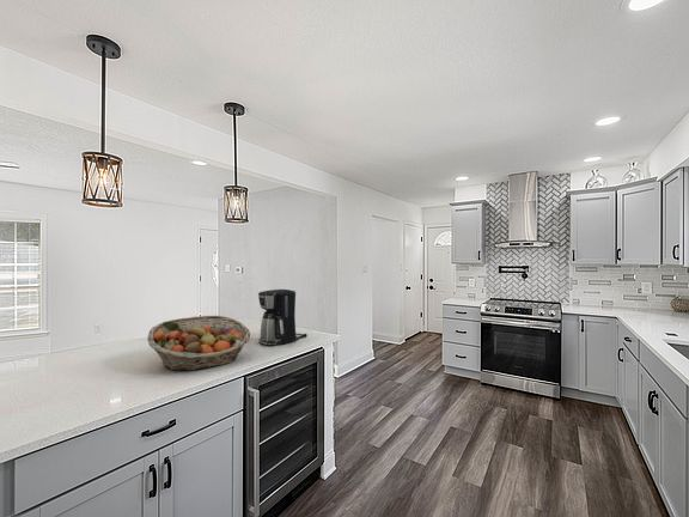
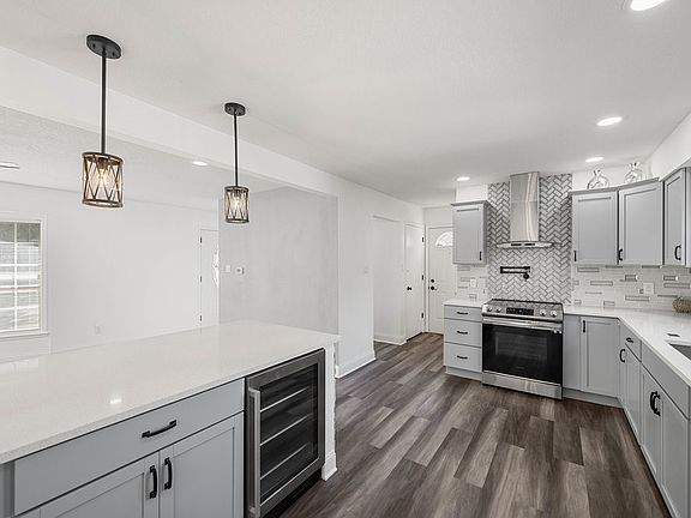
- coffee maker (283, 315)
- fruit basket (201, 340)
